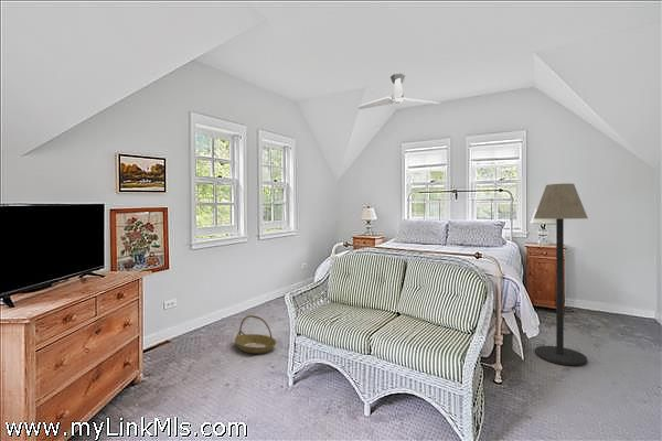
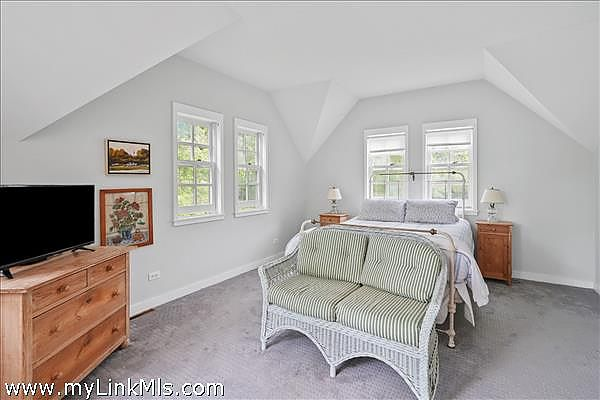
- ceiling fan (397, 85)
- basket (255, 334)
- floor lamp (559, 270)
